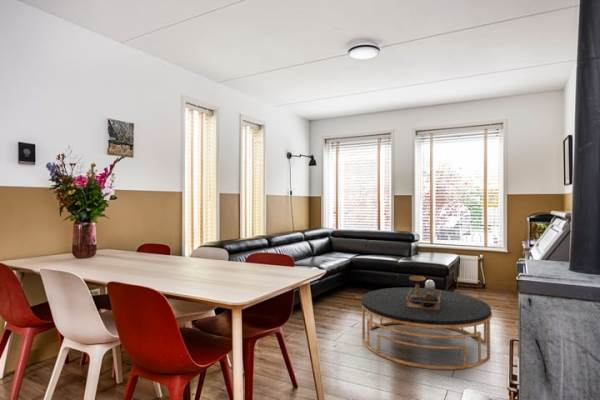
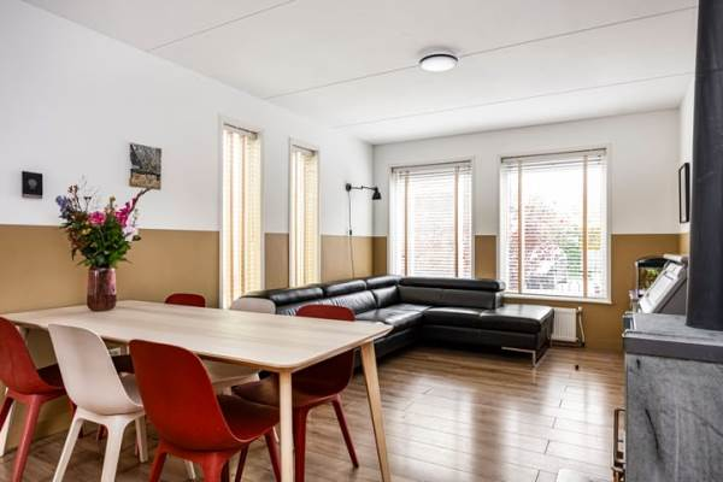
- coffee table (423, 310)
